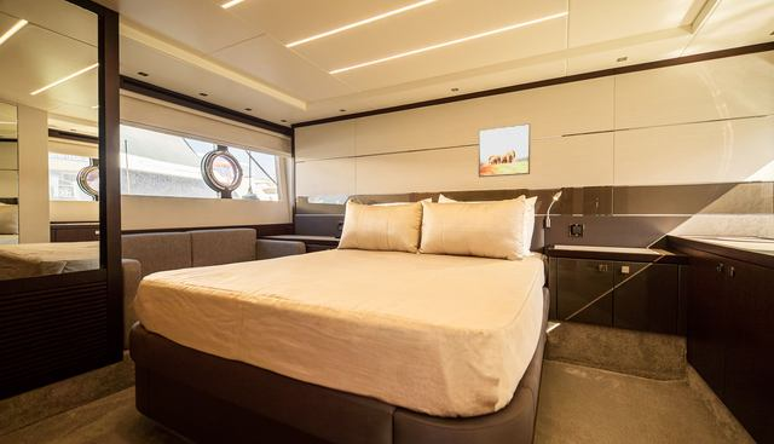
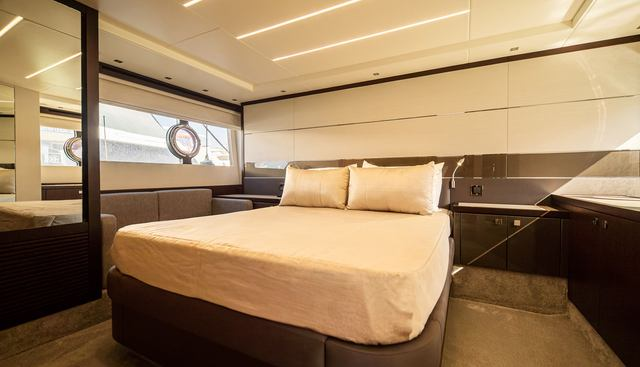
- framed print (503, 151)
